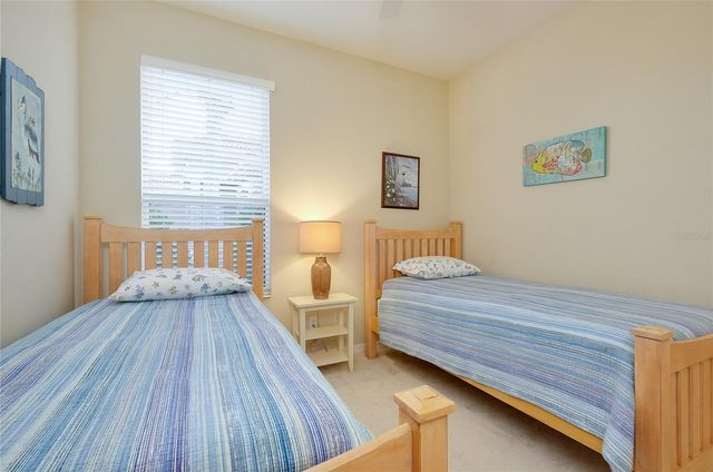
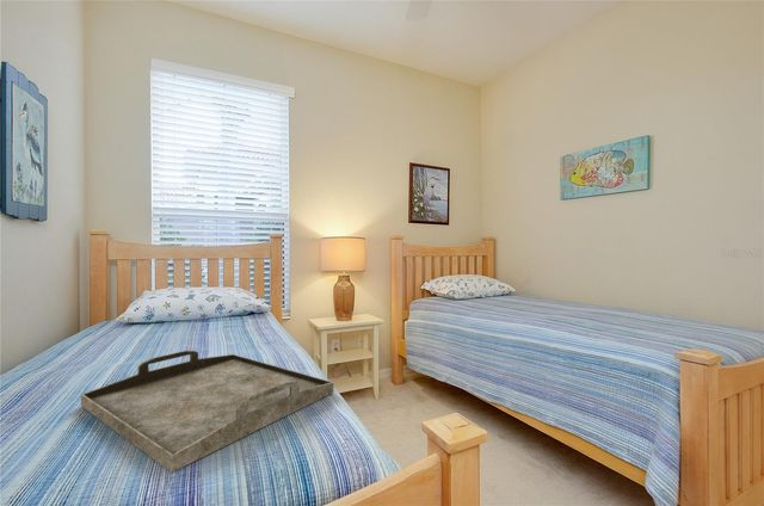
+ serving tray (212, 383)
